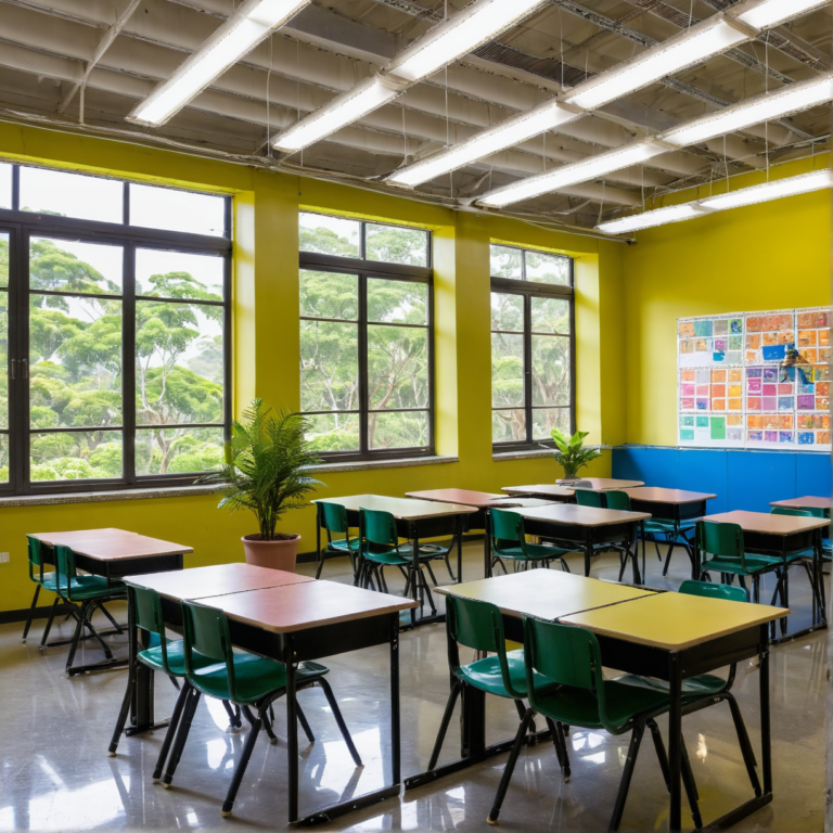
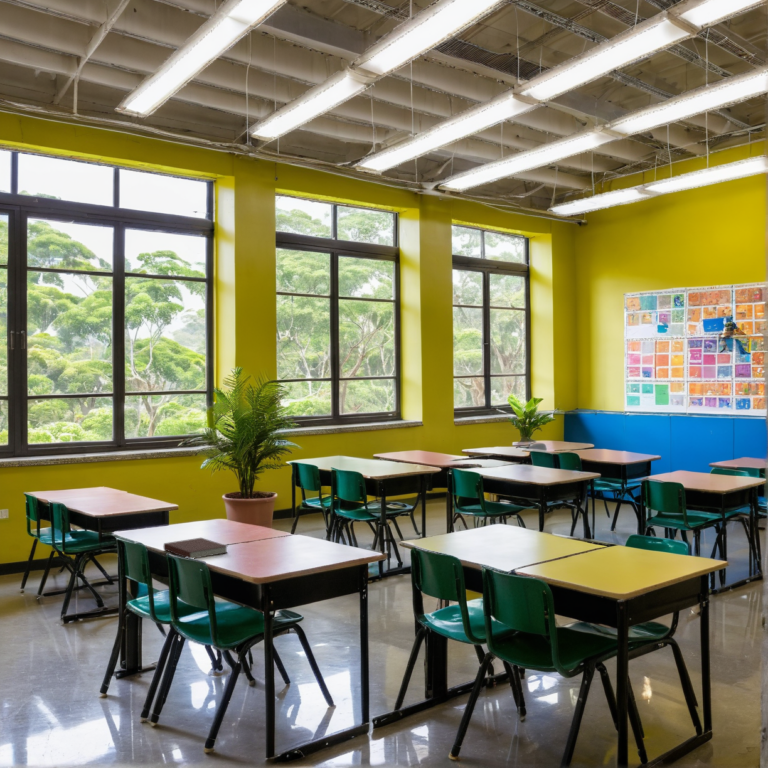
+ notebook (195, 548)
